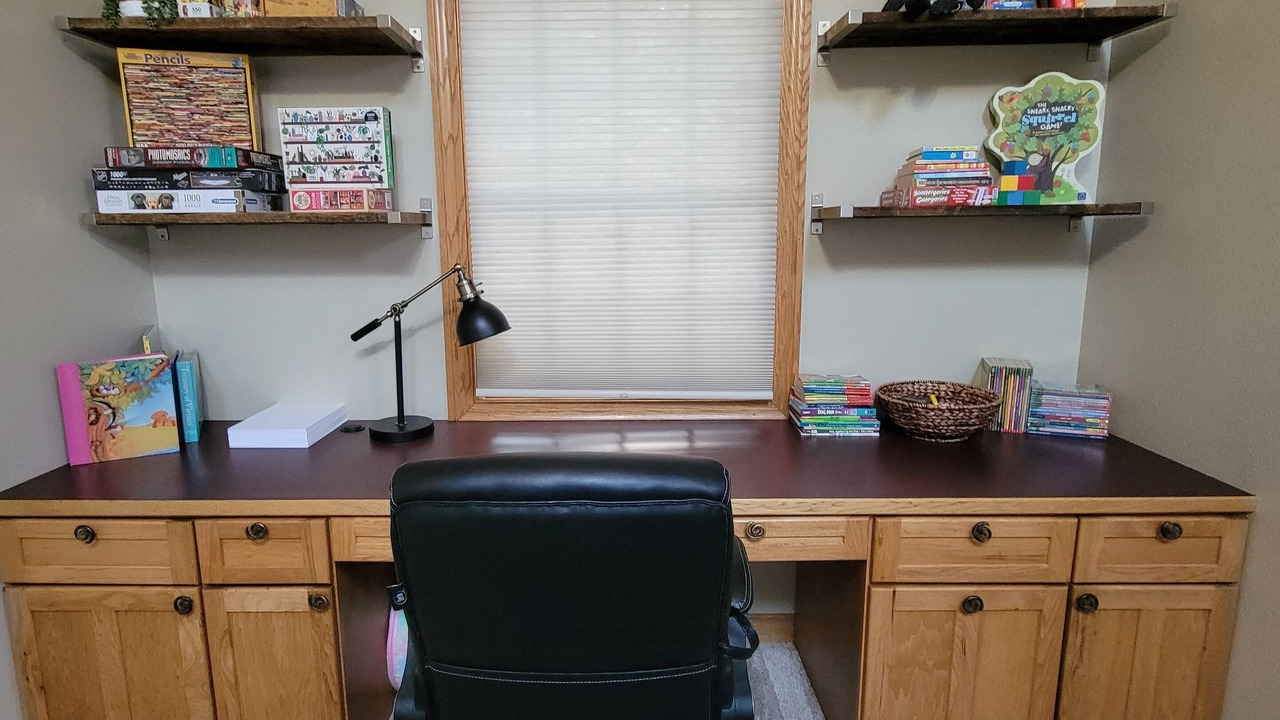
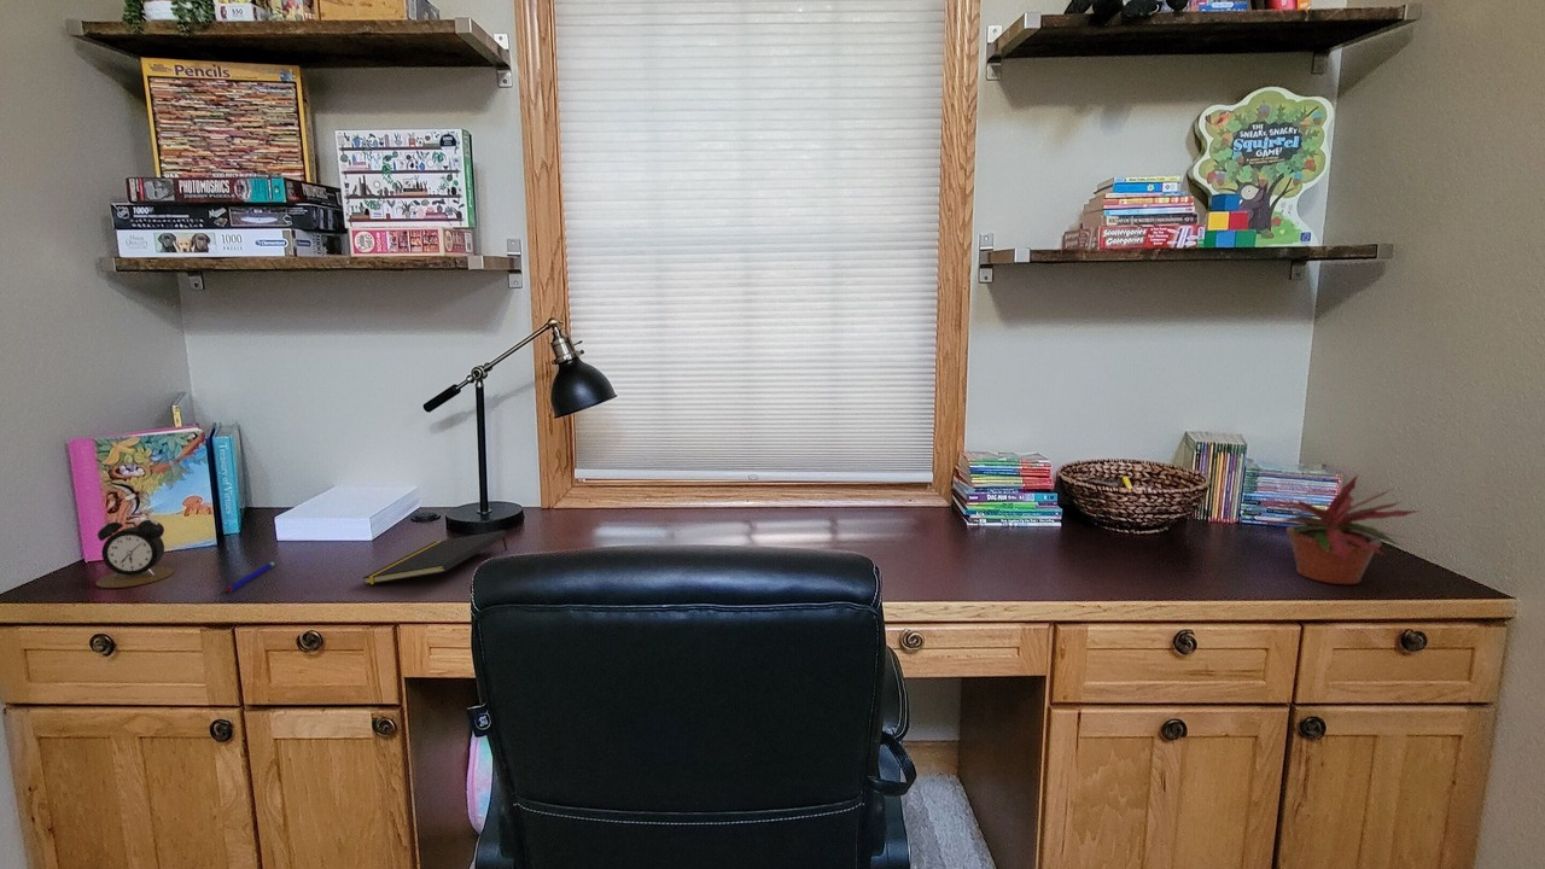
+ pen (252, 575)
+ notepad (438, 555)
+ potted plant (1335, 521)
+ alarm clock (132, 547)
